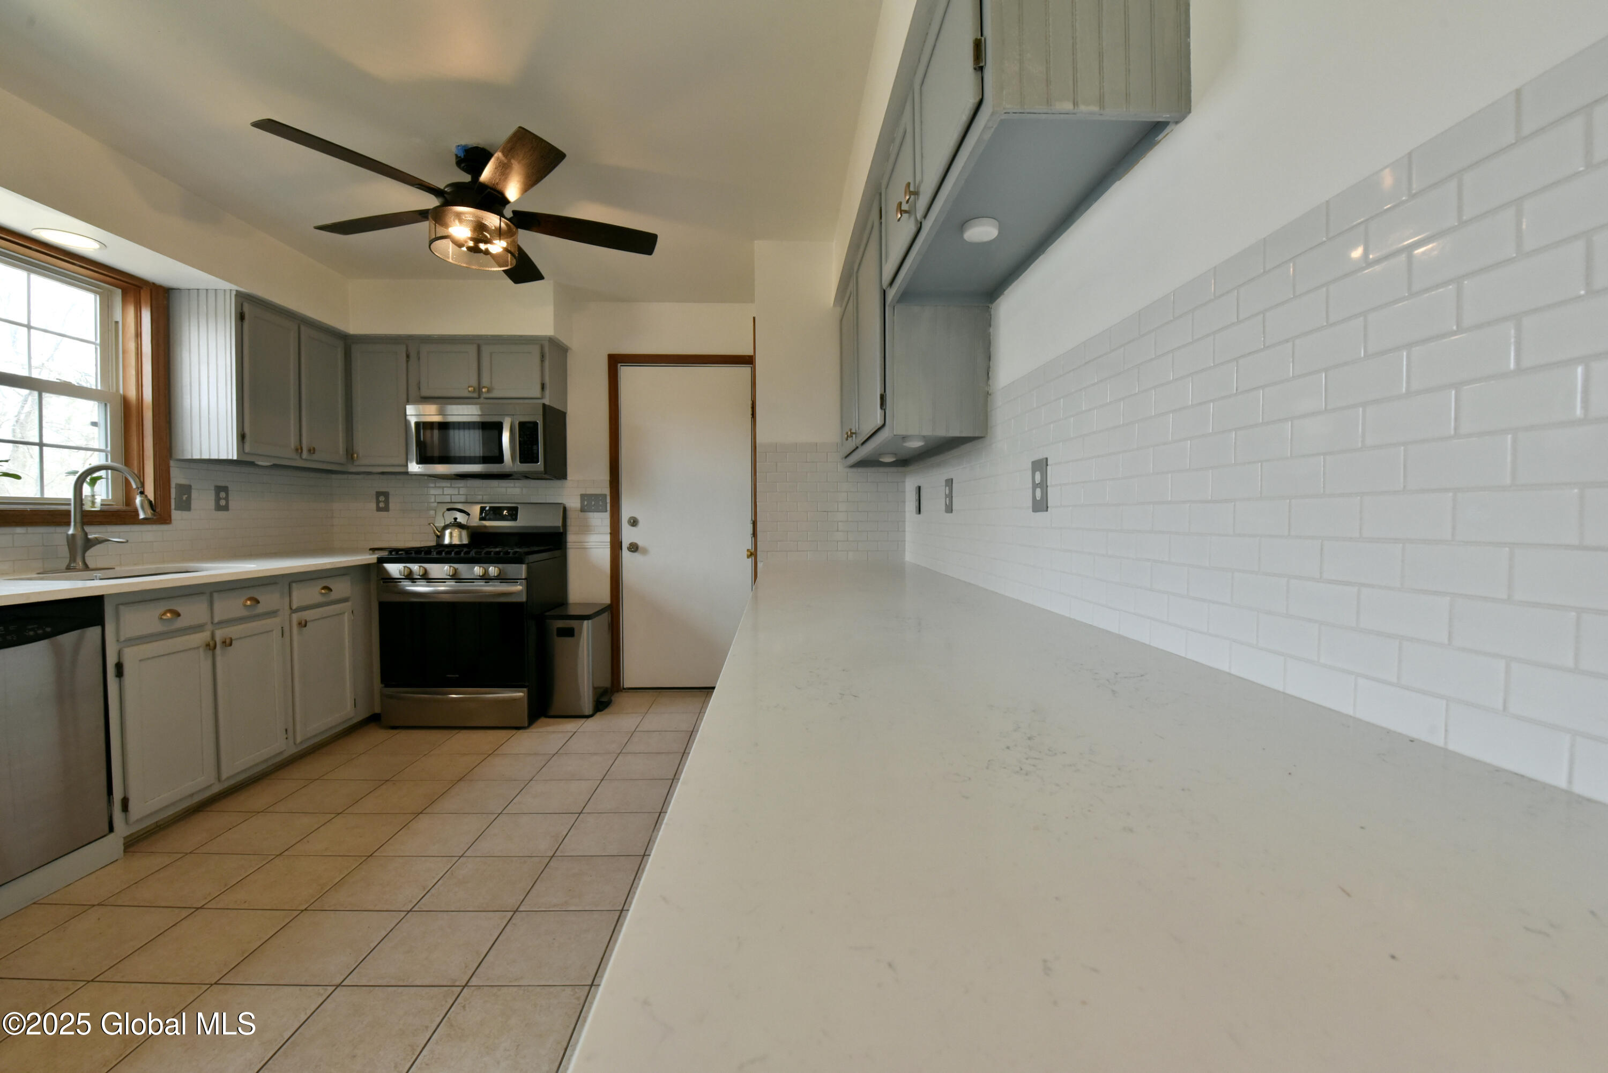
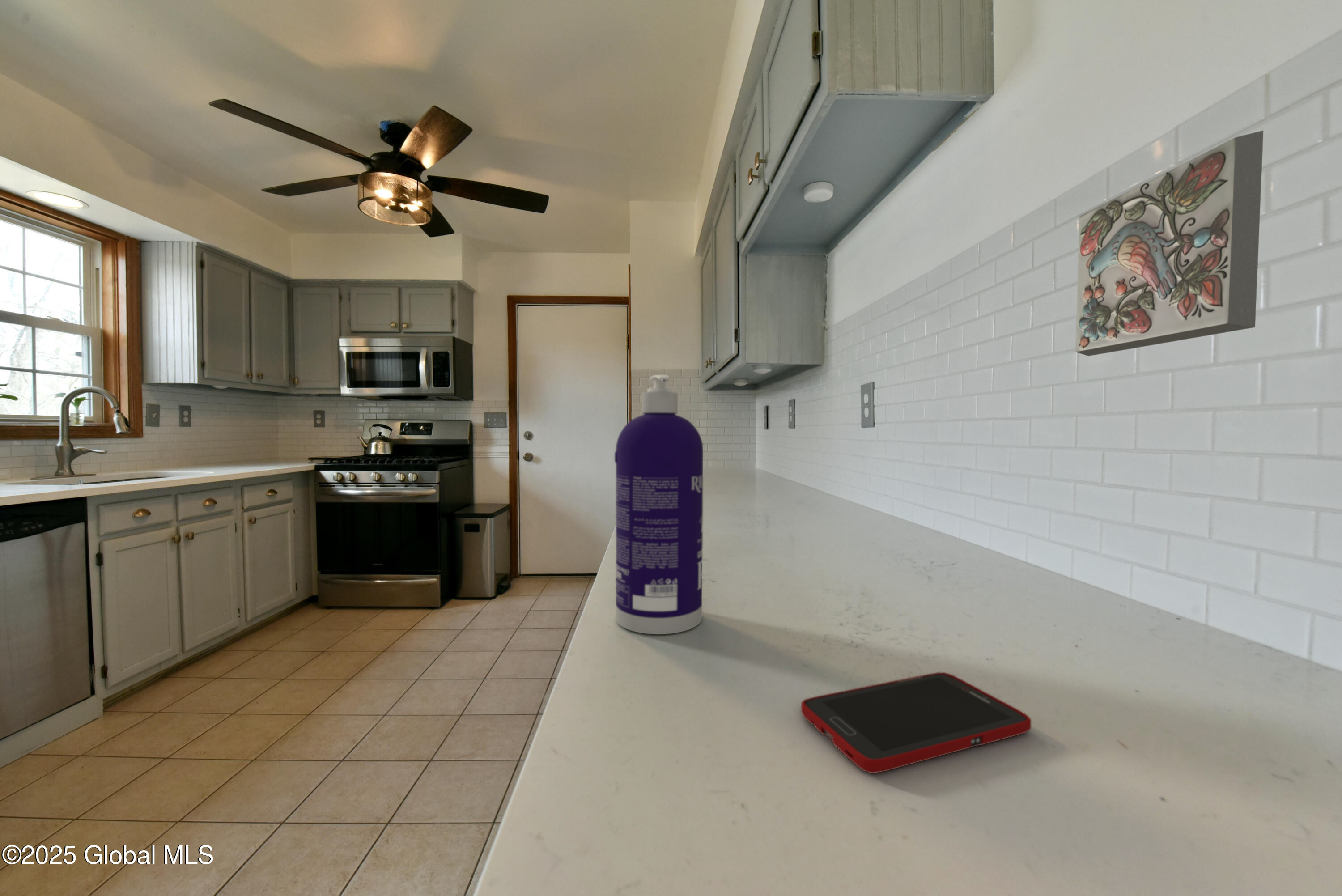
+ decorative tile (1151, 262)
+ spray bottle (659, 498)
+ cell phone (913, 716)
